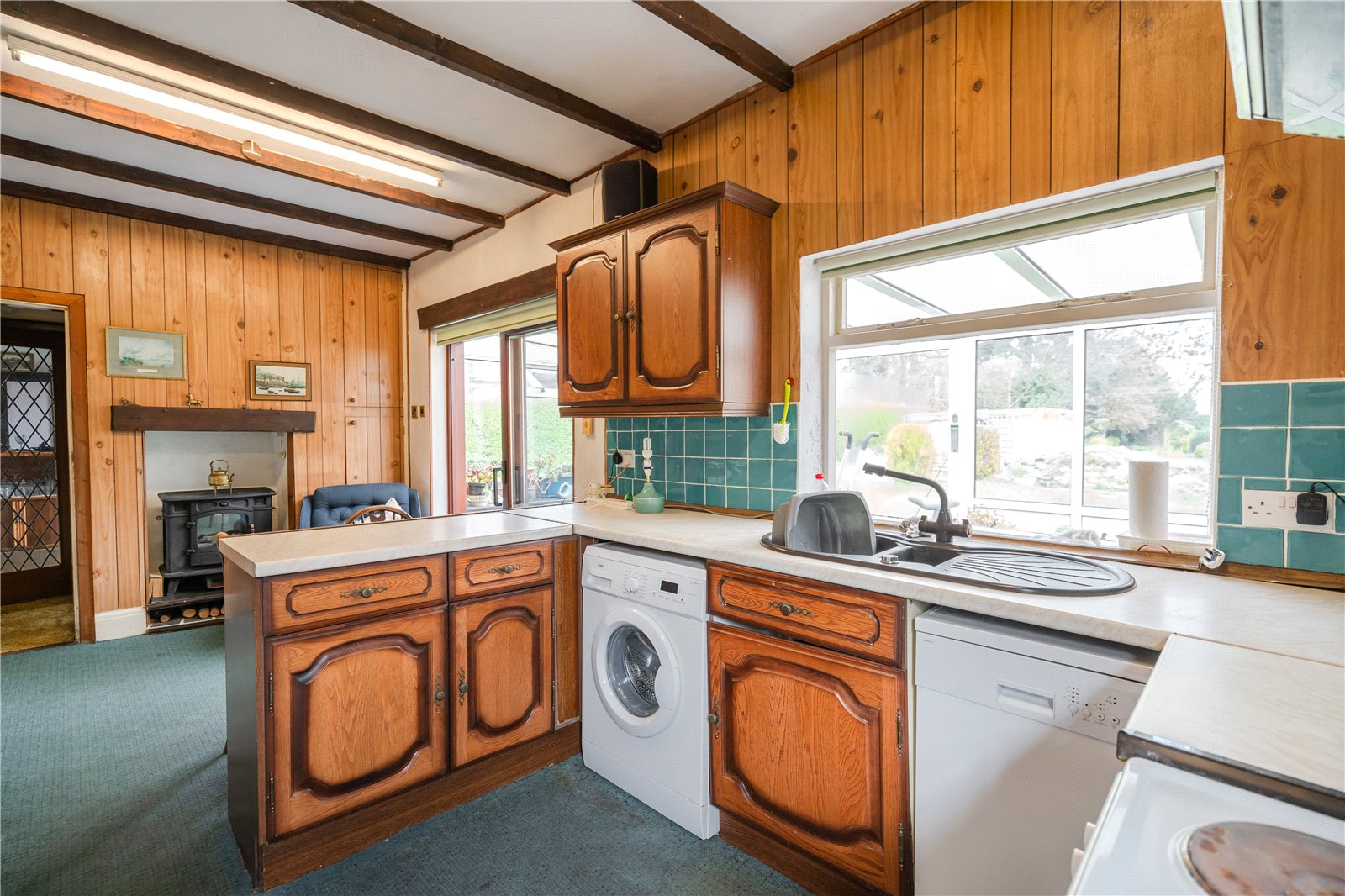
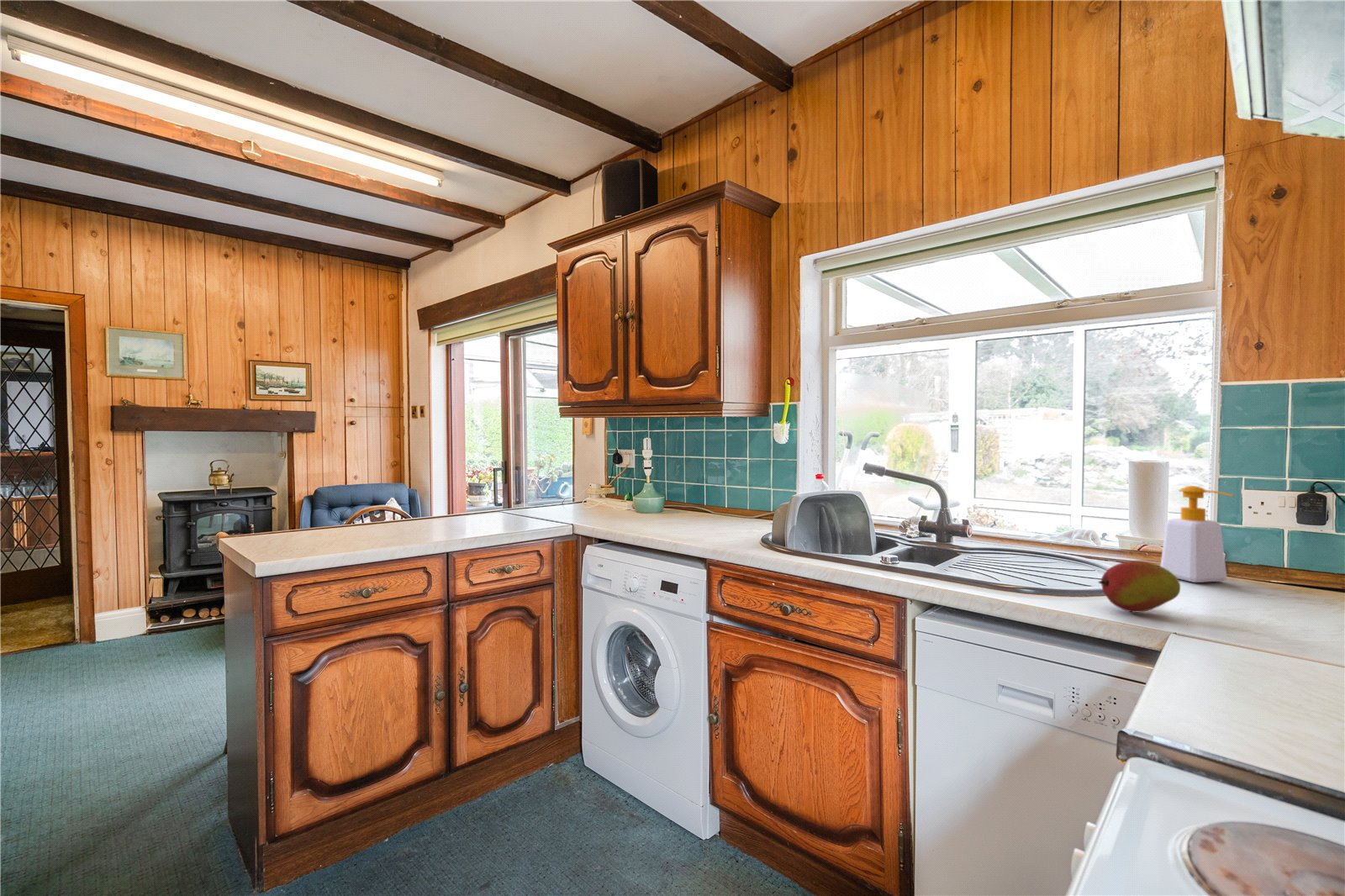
+ soap bottle (1202, 534)
+ fruit (1137, 586)
